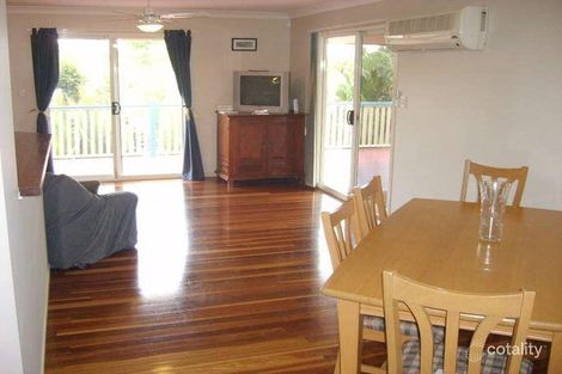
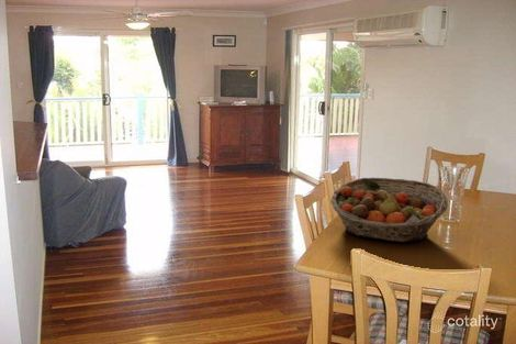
+ fruit basket (386, 208)
